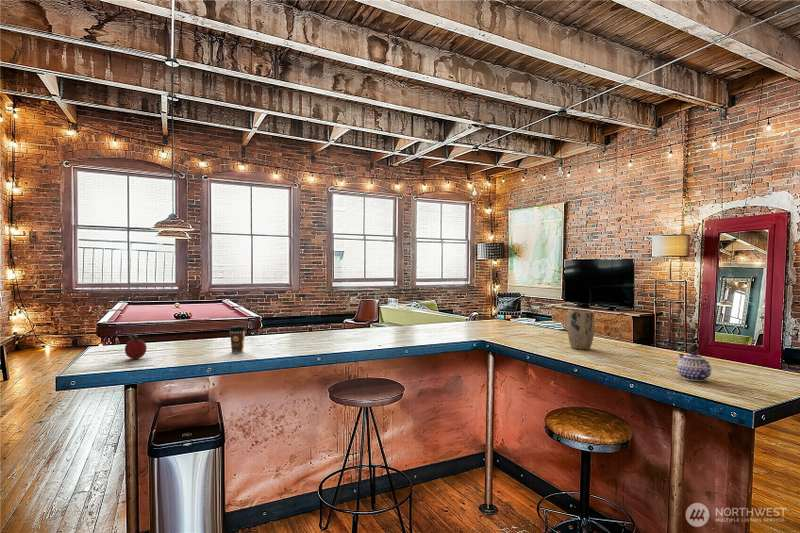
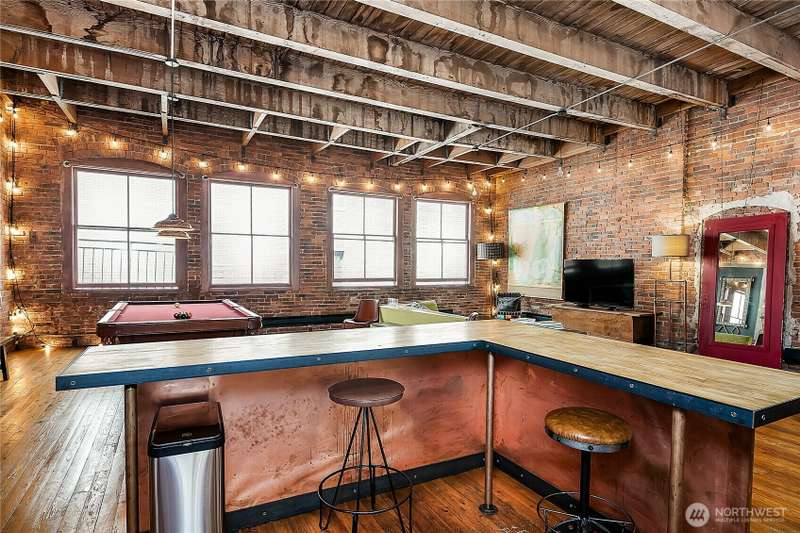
- coffee cup (237, 339)
- fruit (135, 346)
- plant pot (580, 329)
- teapot (693, 365)
